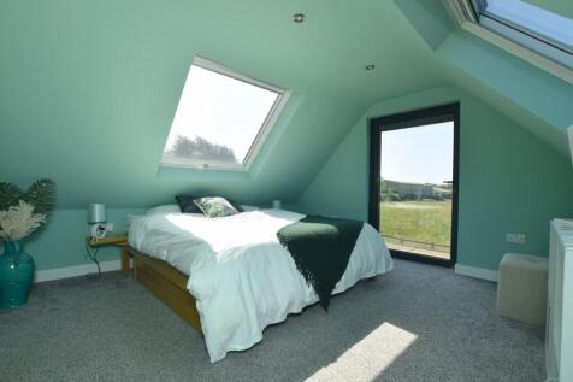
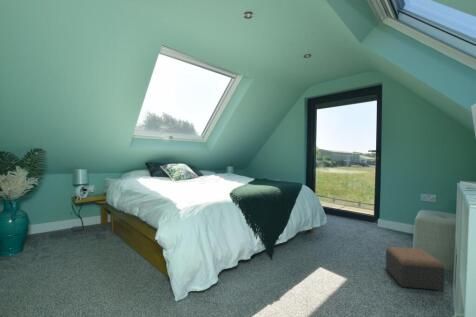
+ footstool (412, 266)
